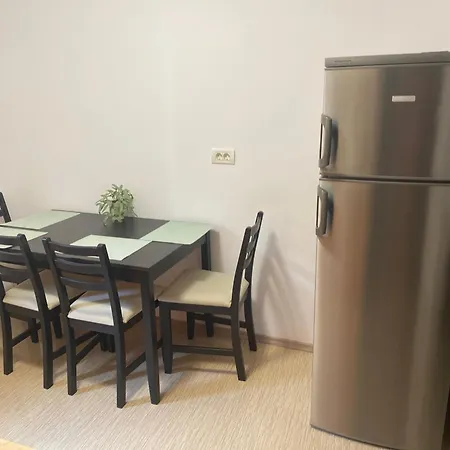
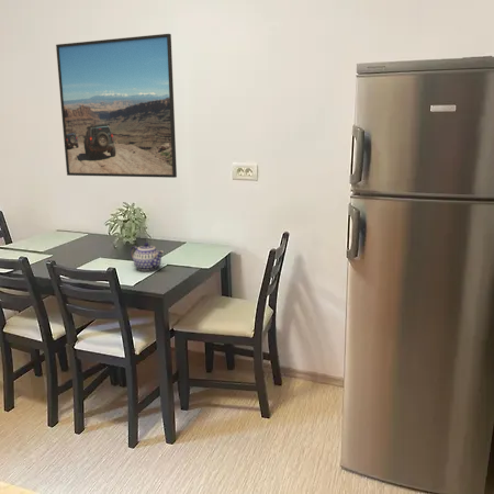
+ teapot (146, 255)
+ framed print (115, 110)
